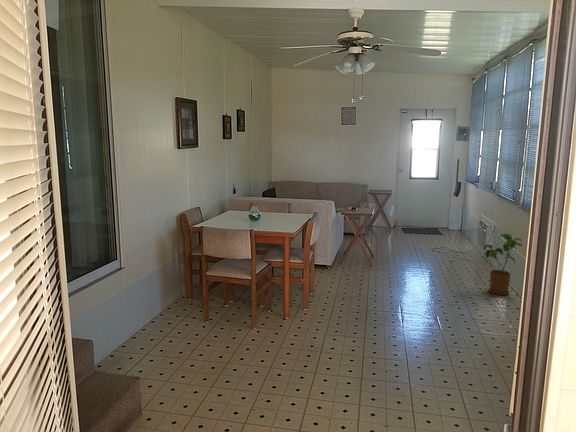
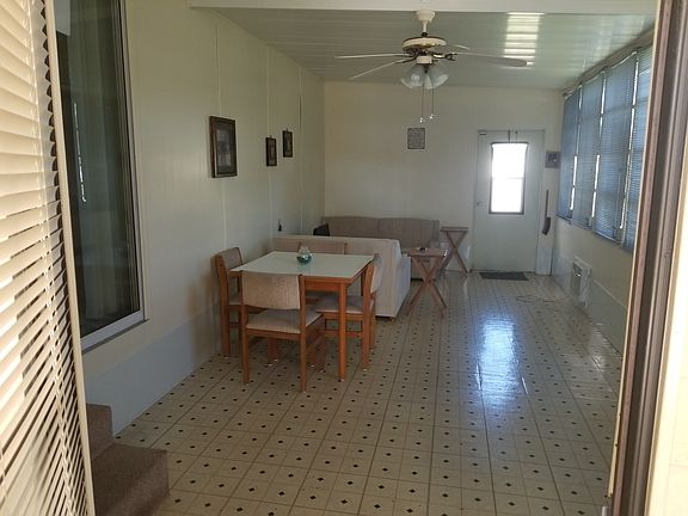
- house plant (499, 263)
